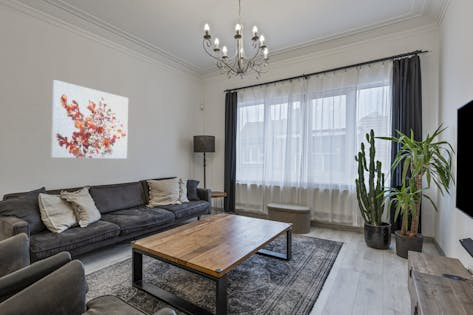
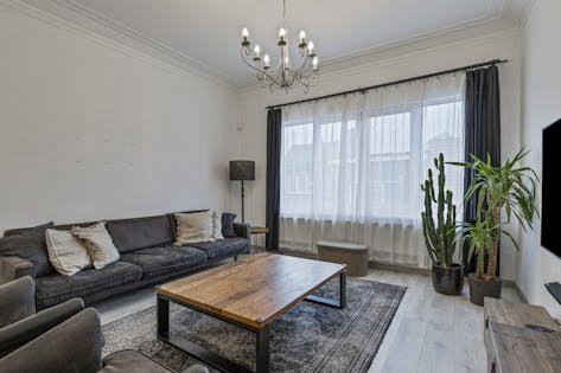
- wall art (94, 124)
